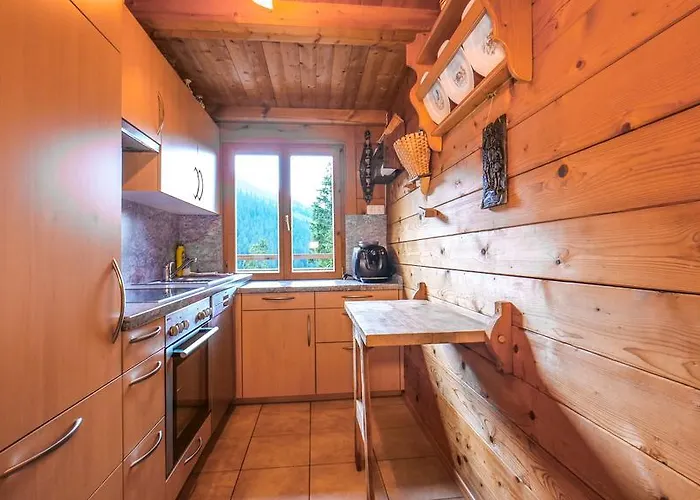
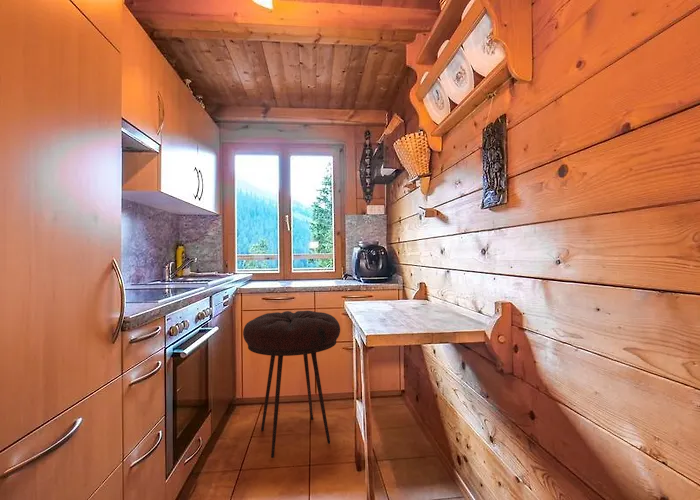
+ stool (305, 372)
